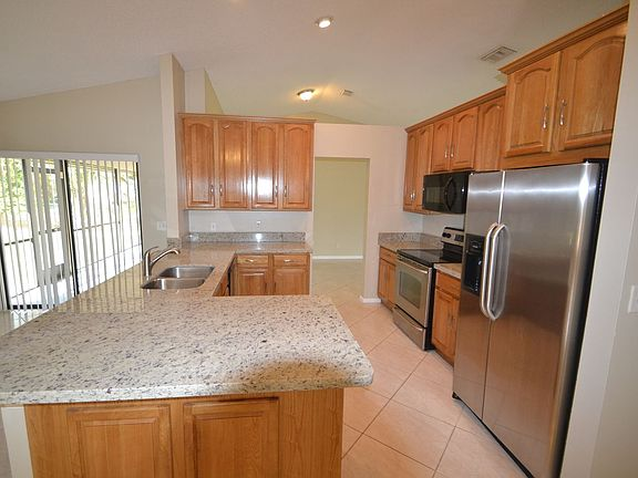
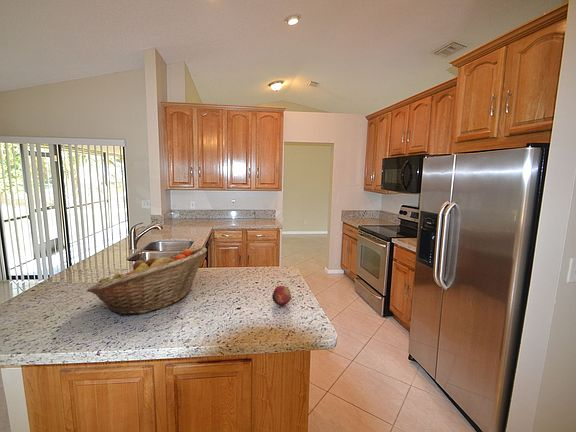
+ fruit basket (155, 275)
+ fruit (281, 295)
